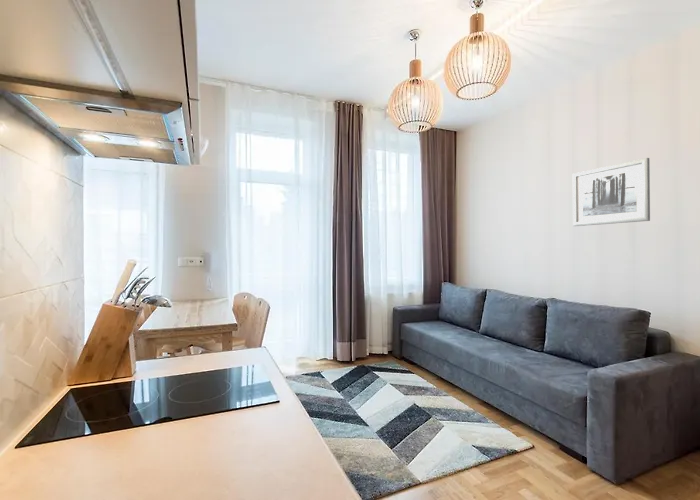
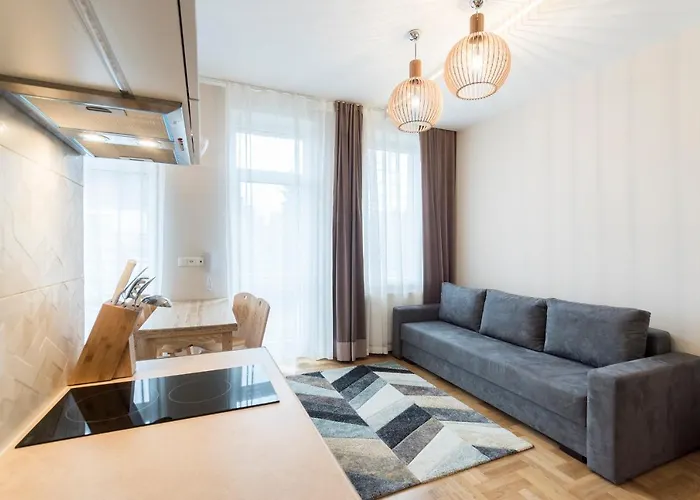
- wall art (607, 195)
